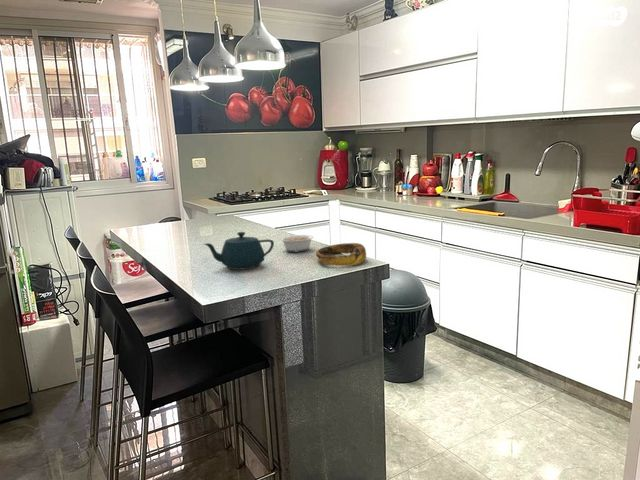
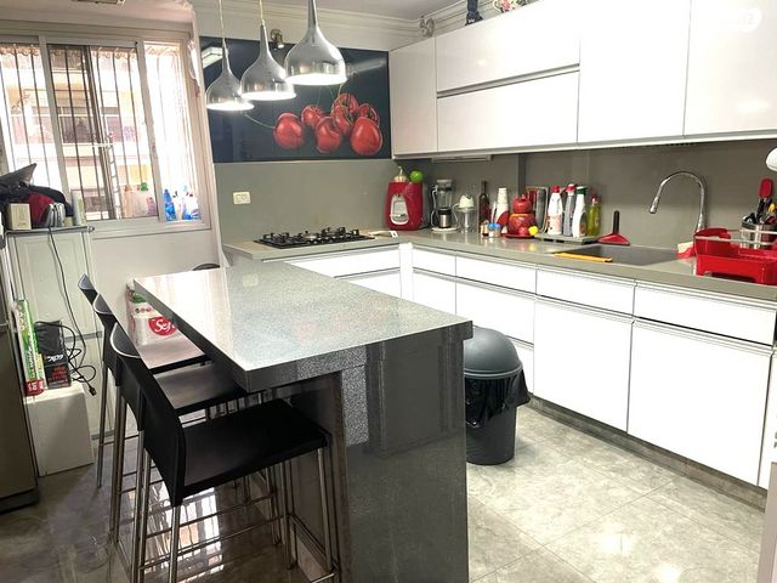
- legume (296, 242)
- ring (341, 253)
- teapot (240, 249)
